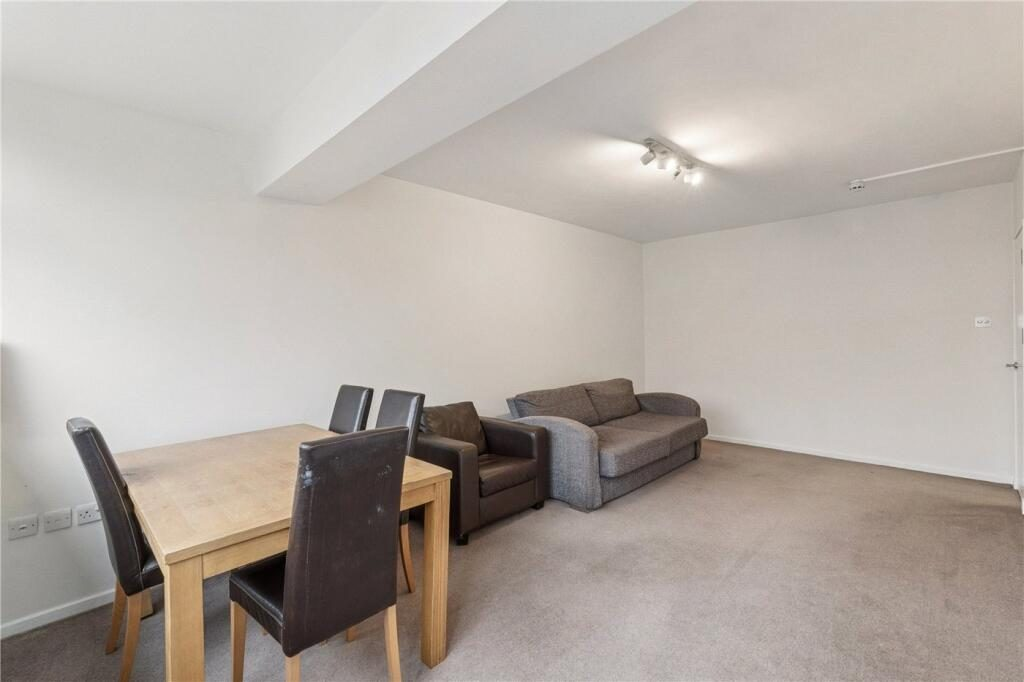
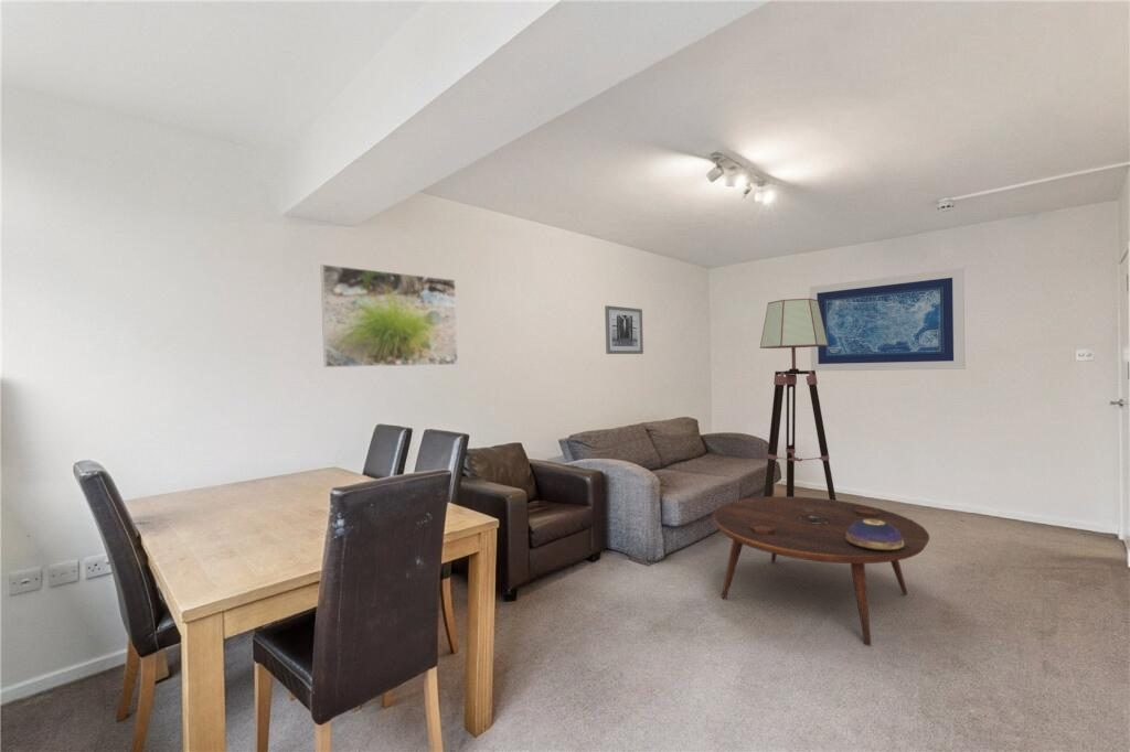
+ floor lamp (795, 409)
+ wall art (880, 324)
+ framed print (395, 319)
+ coffee table (812, 556)
+ wall art (625, 330)
+ decorative bowl (874, 533)
